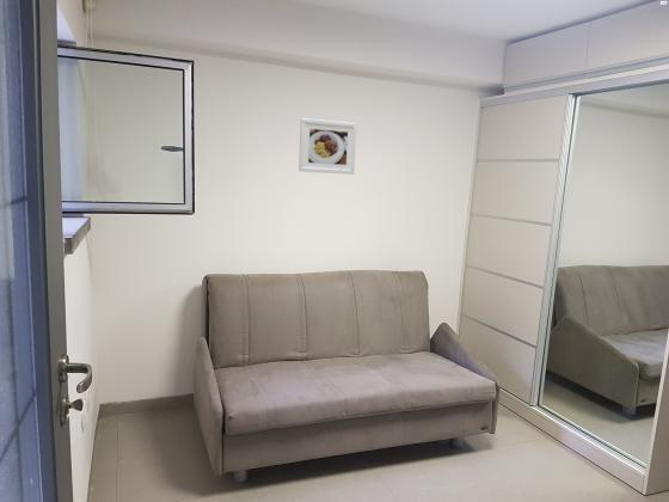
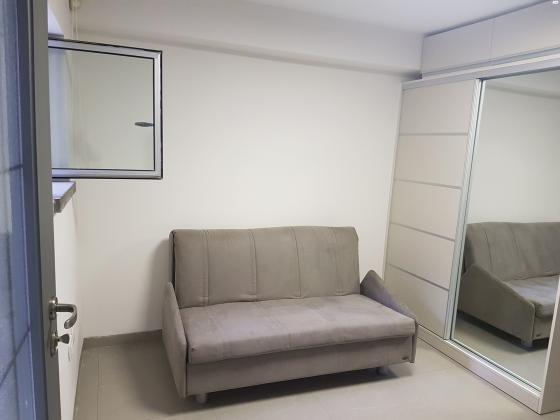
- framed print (327, 147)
